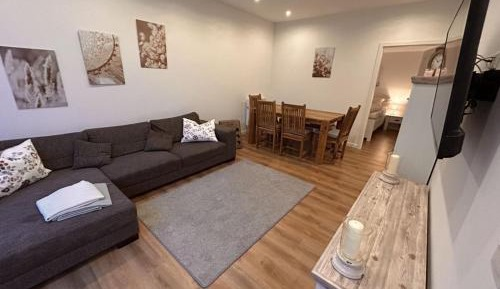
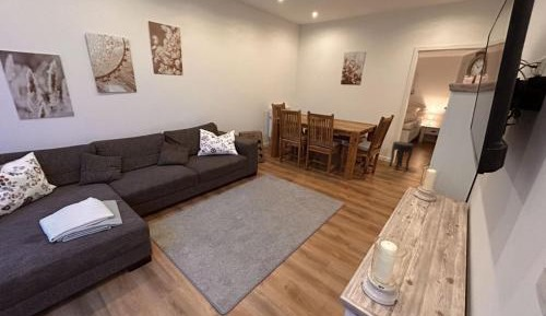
+ side table (401, 155)
